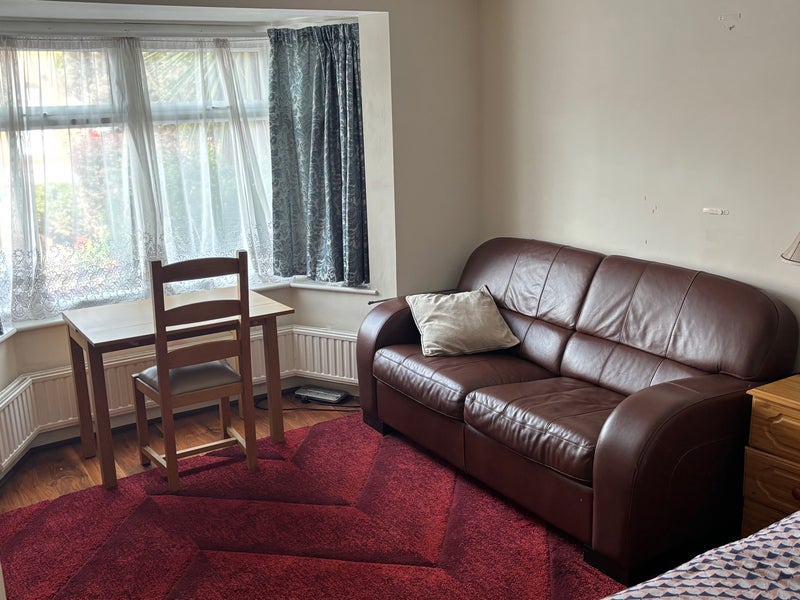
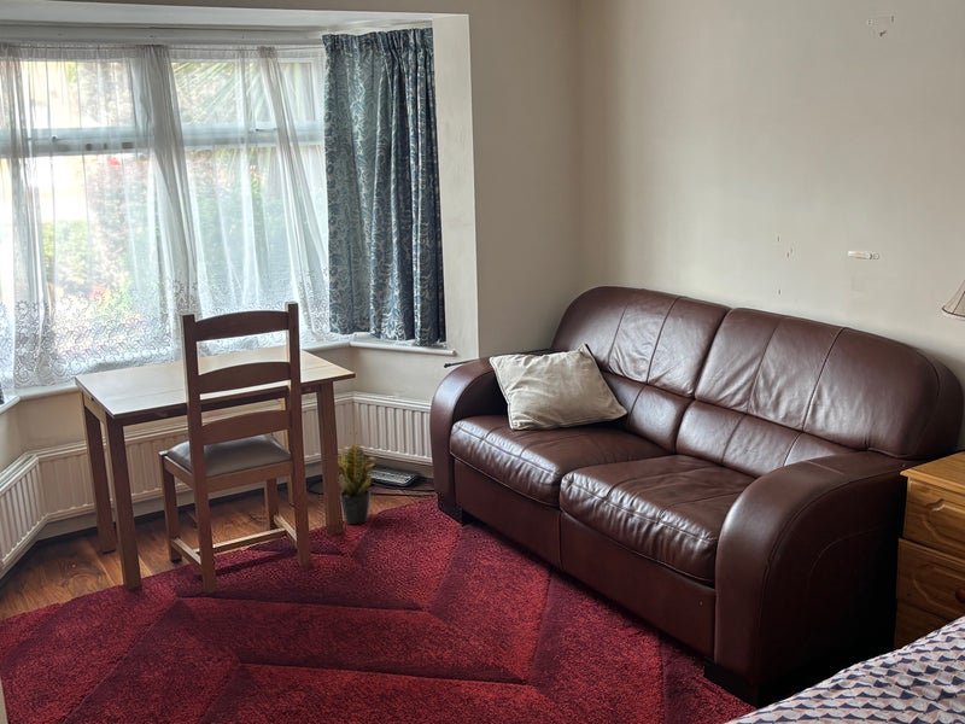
+ potted plant (356, 480)
